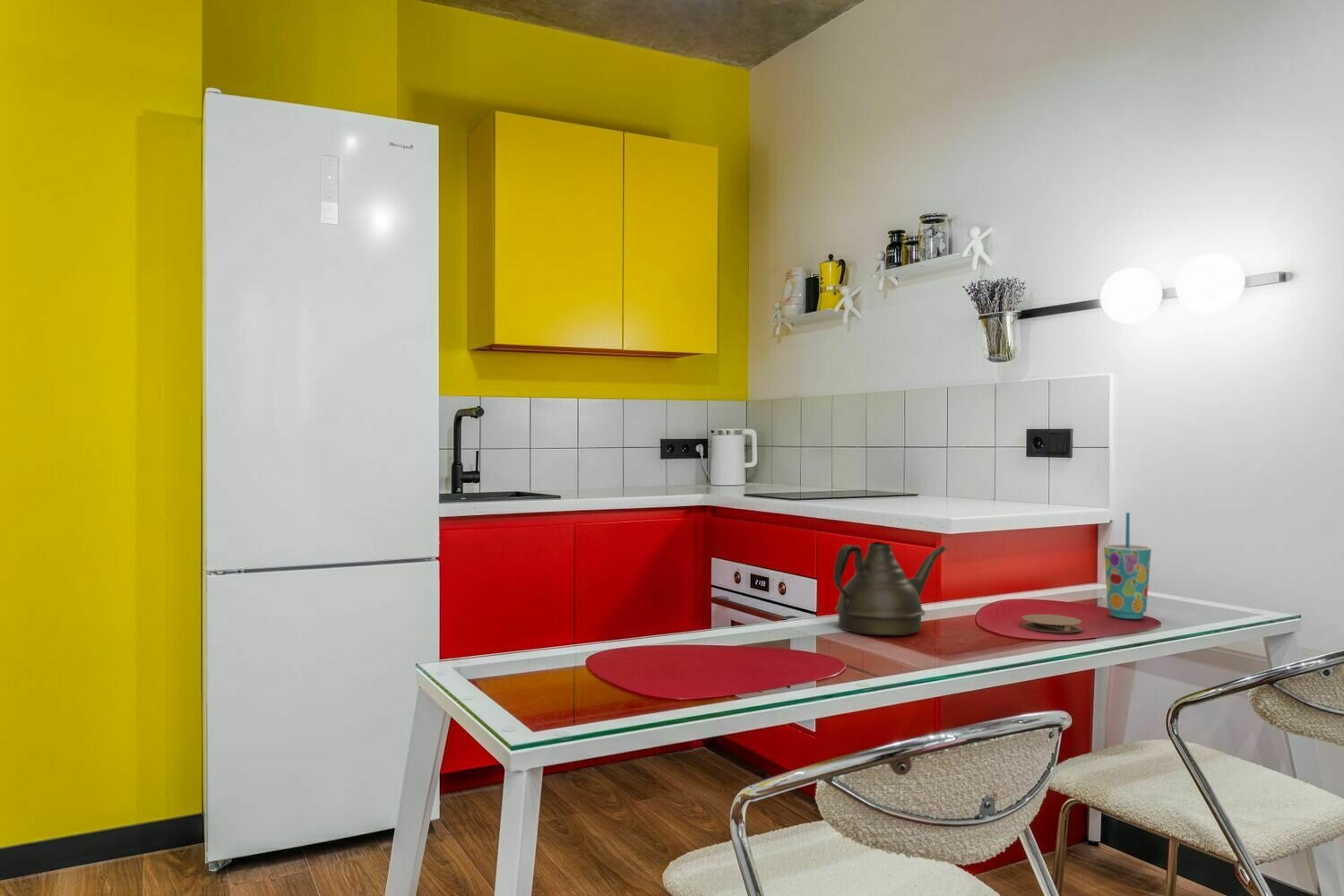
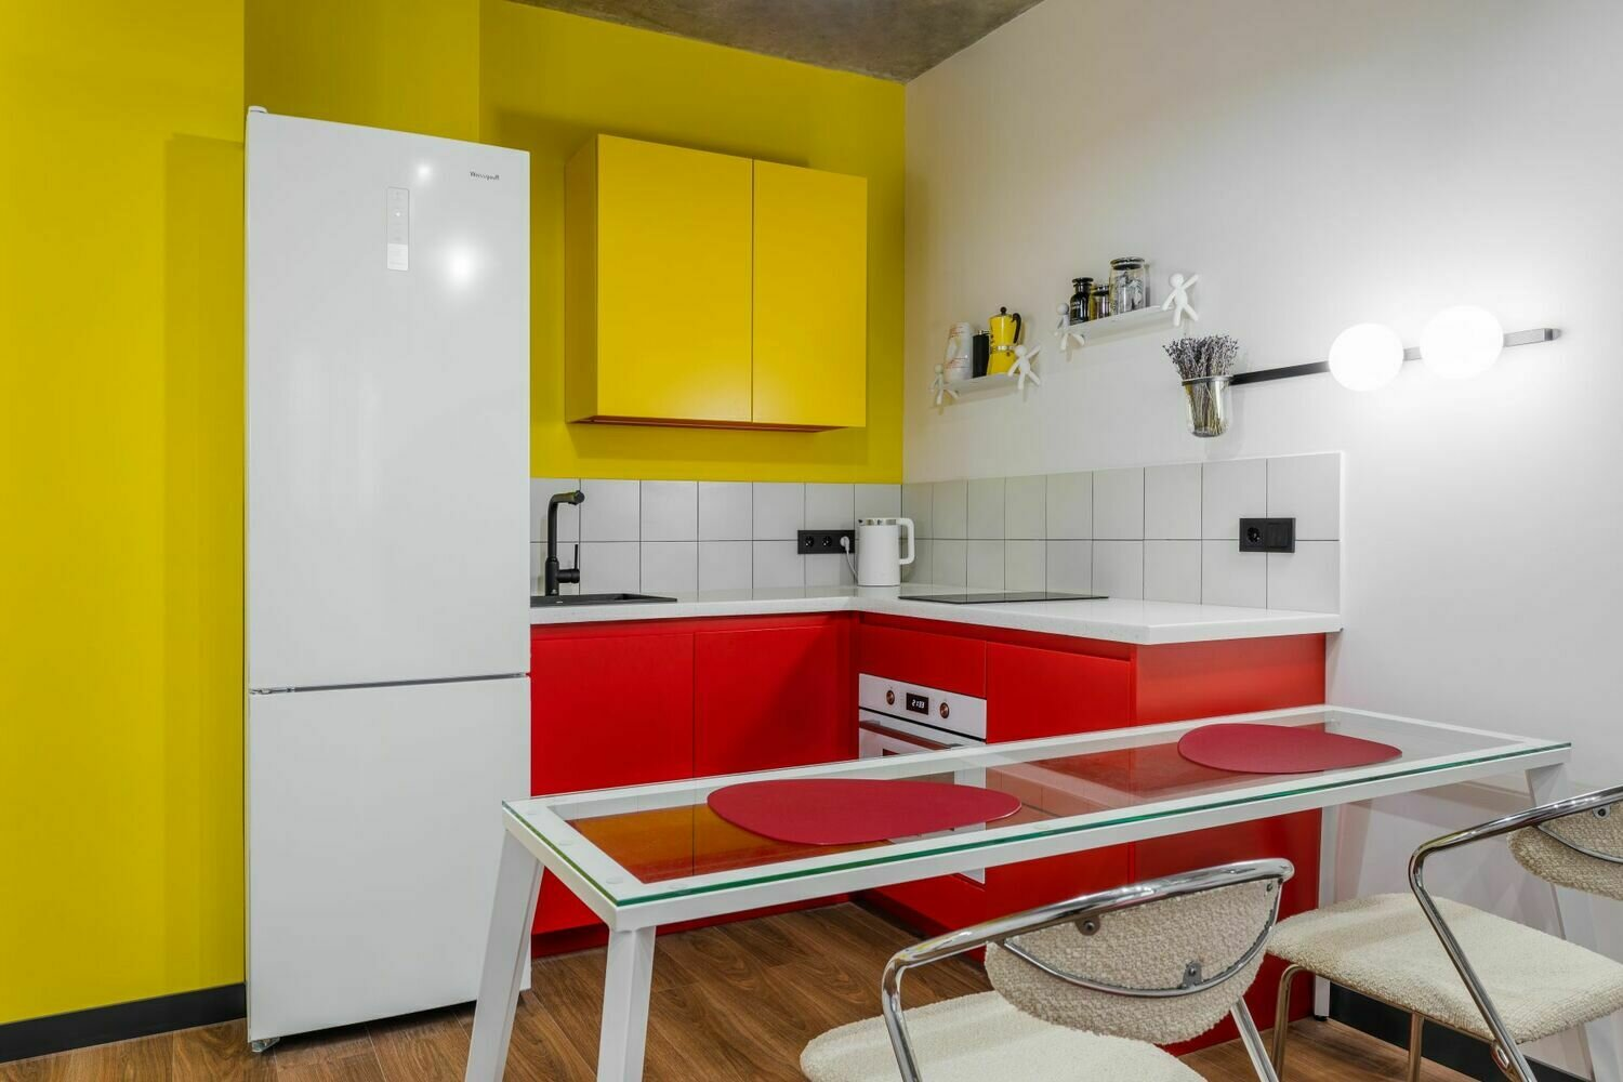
- coaster (1051, 623)
- teapot (893, 584)
- cup (1127, 564)
